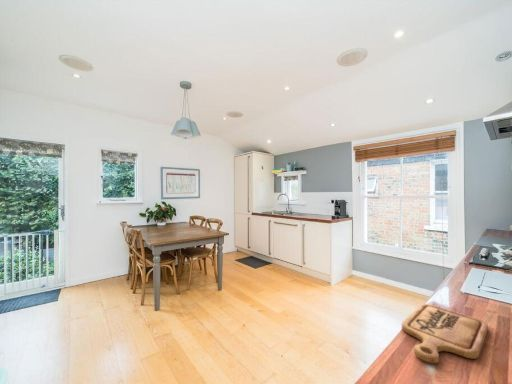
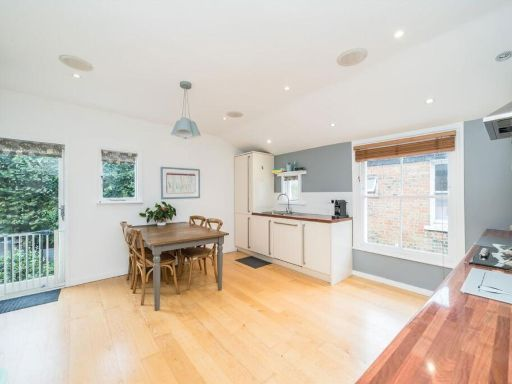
- cutting board (440, 332)
